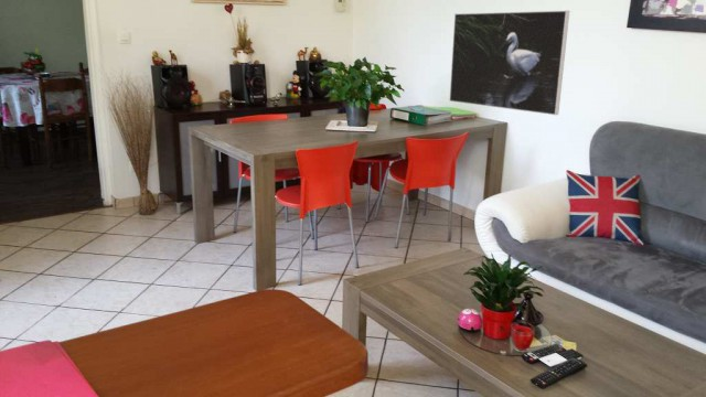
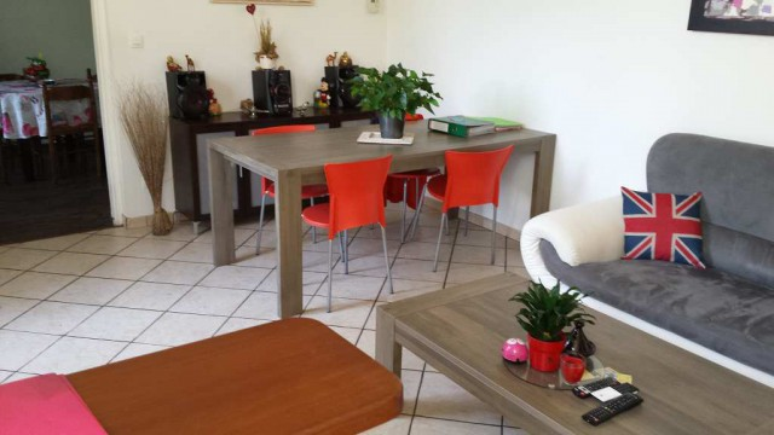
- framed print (503, 61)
